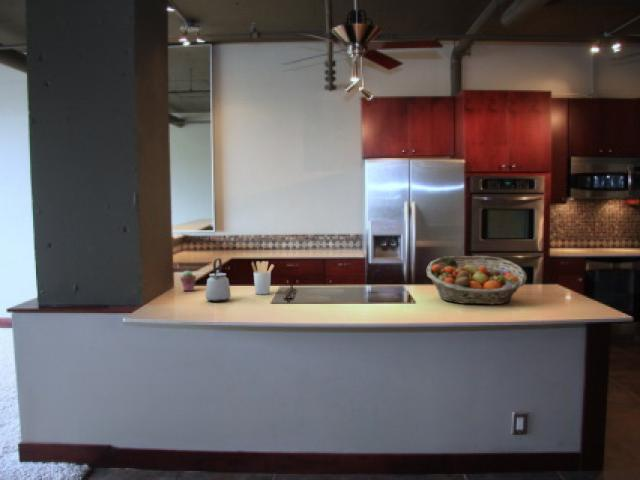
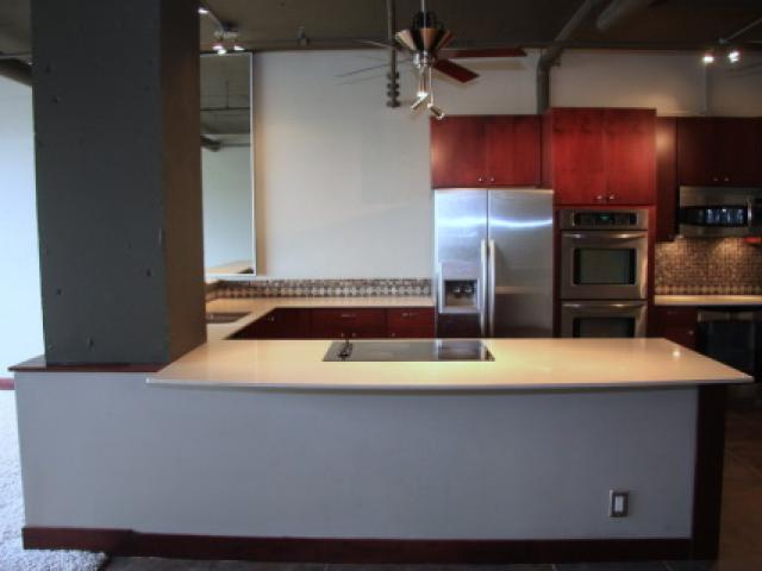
- potted succulent (188, 280)
- fruit basket (474, 279)
- utensil holder (262, 276)
- kettle (219, 278)
